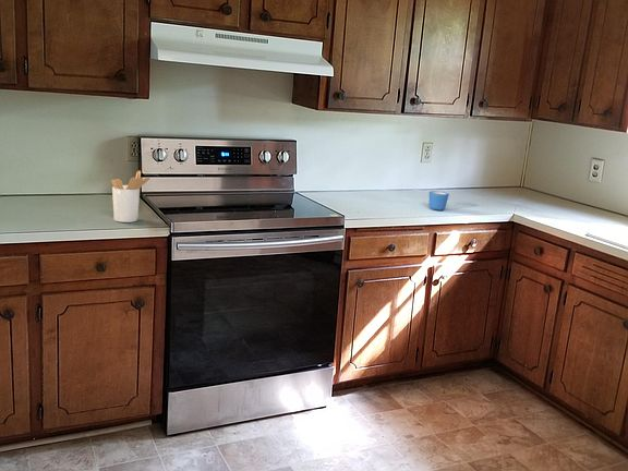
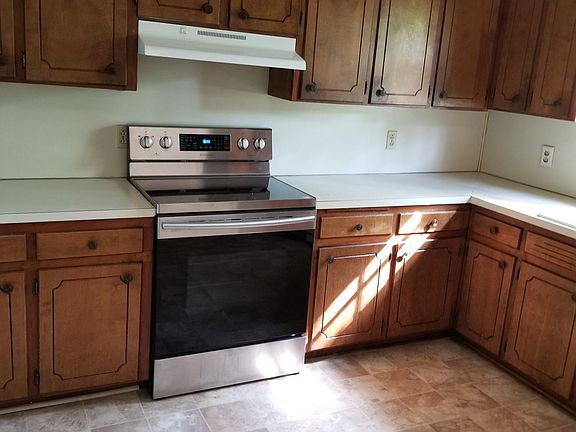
- mug (436, 200)
- utensil holder (130, 196)
